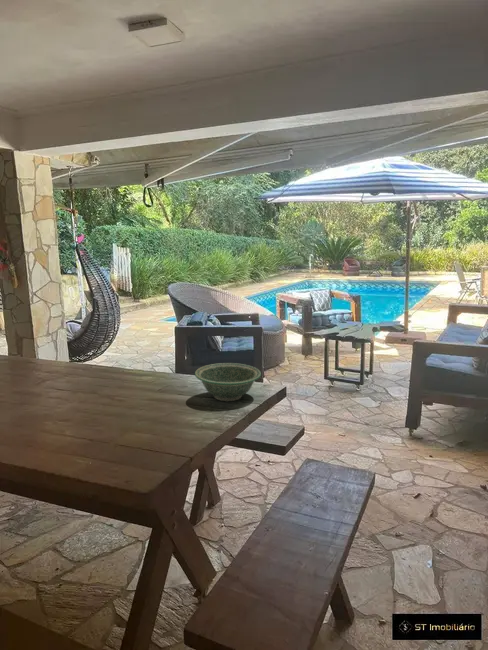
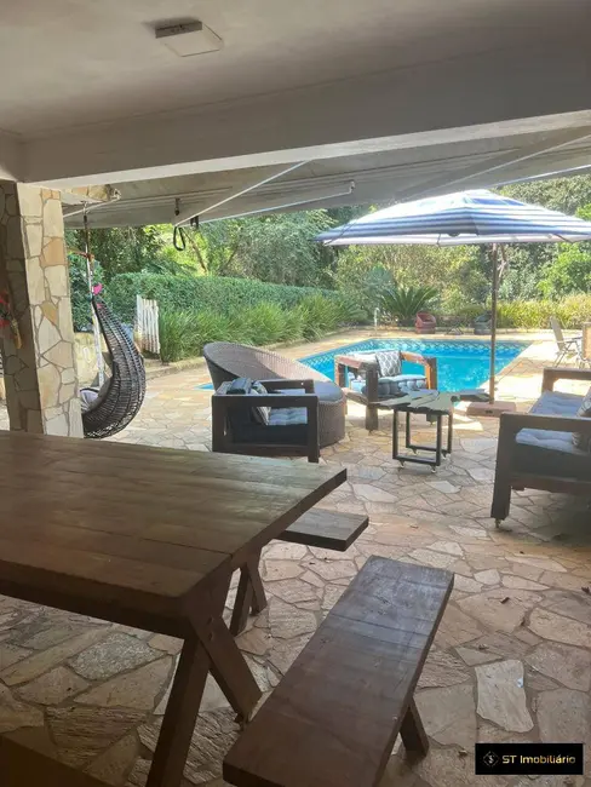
- bowl (228, 384)
